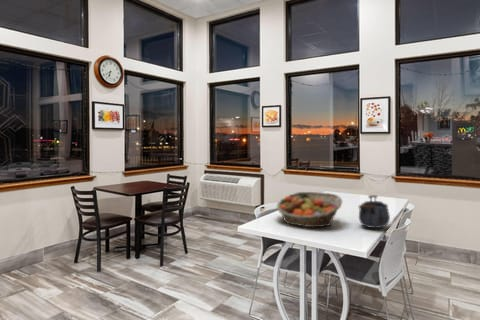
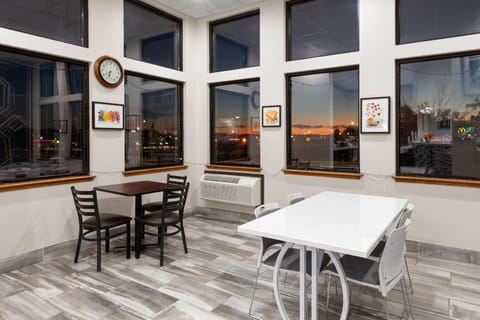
- kettle (374, 211)
- fruit basket (308, 208)
